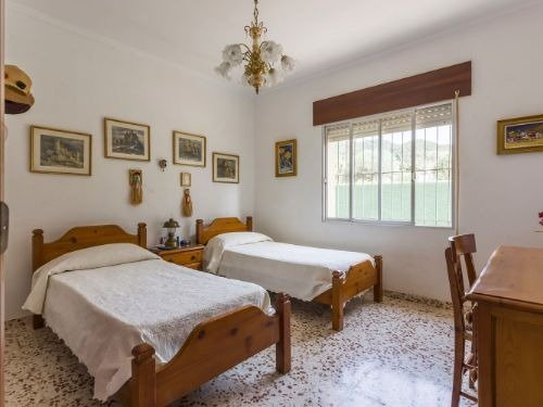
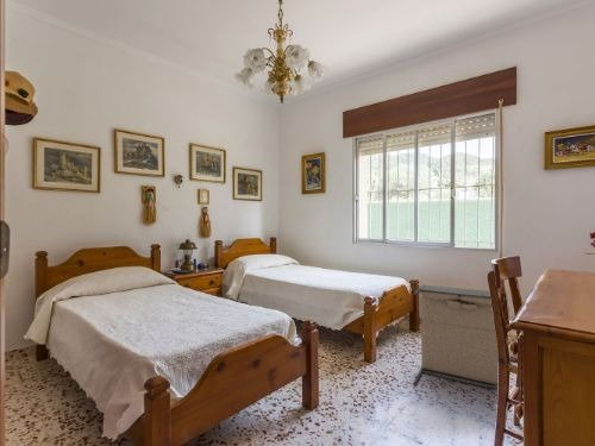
+ laundry hamper (459, 338)
